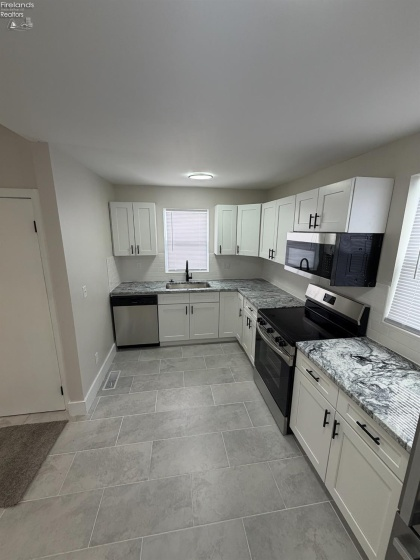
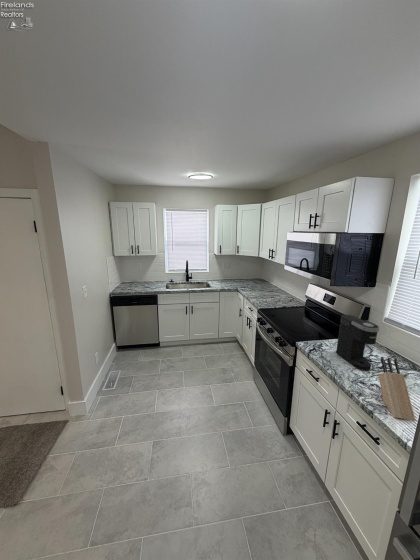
+ coffee maker (355, 340)
+ knife block (395, 385)
